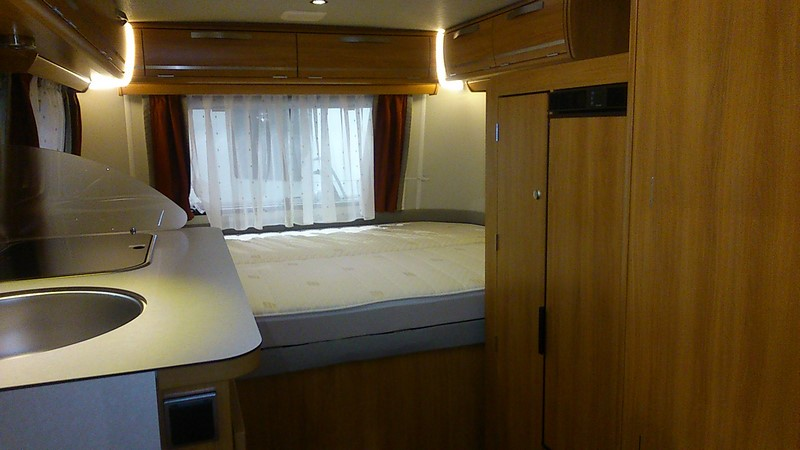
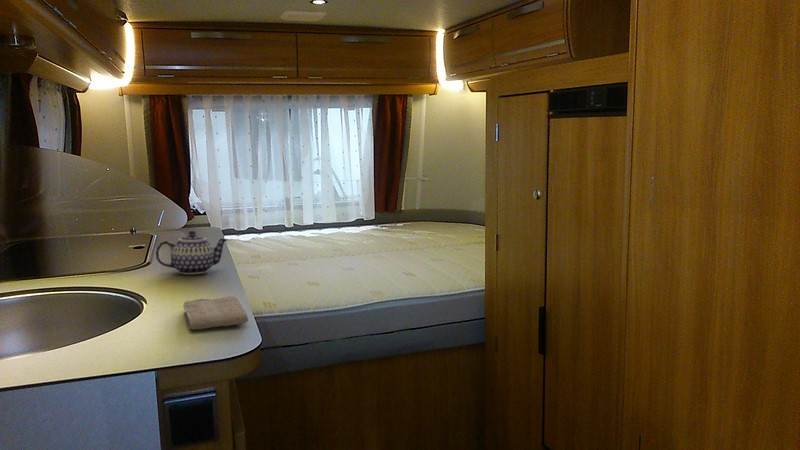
+ washcloth (214, 311)
+ teapot (193, 251)
